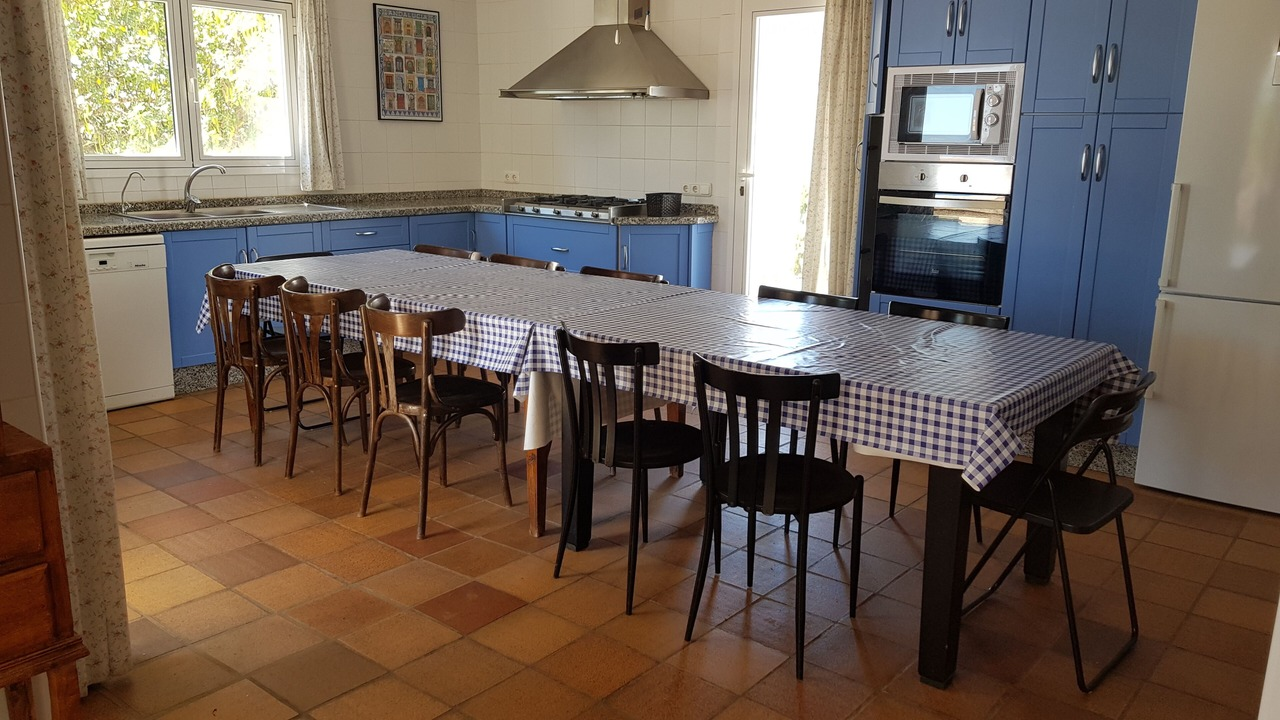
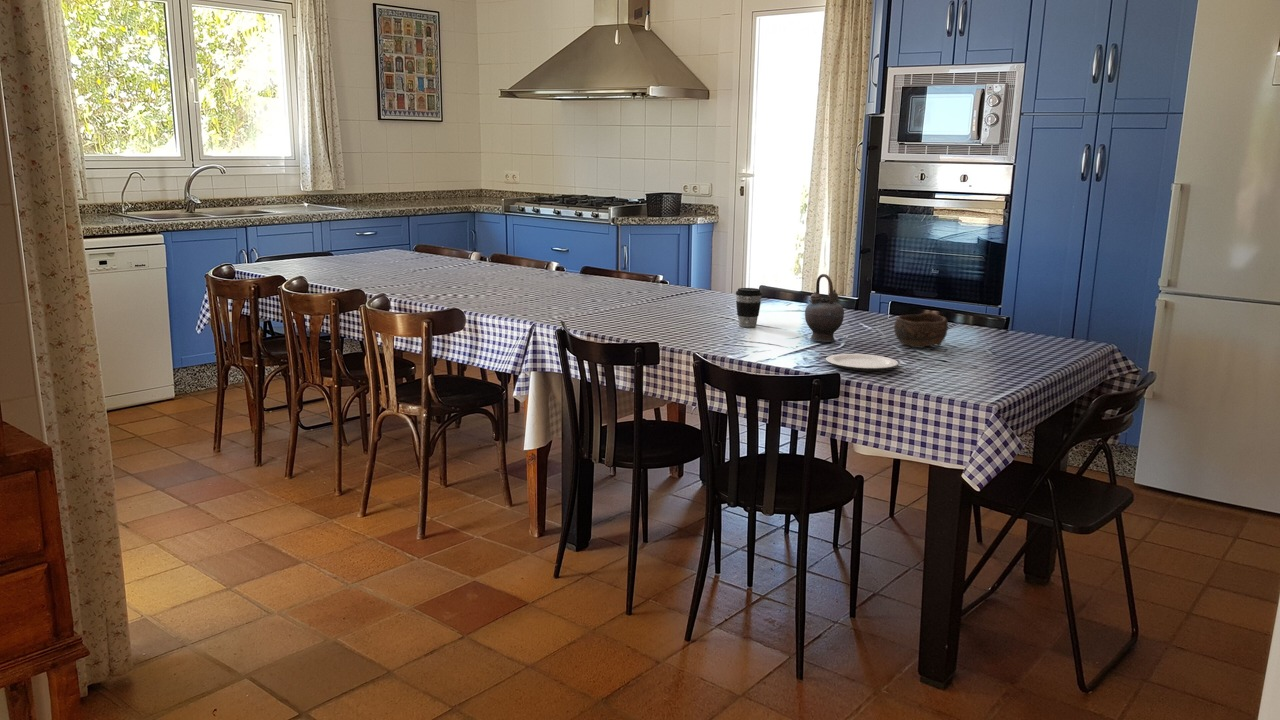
+ bowl (920, 330)
+ teapot (822, 307)
+ plate (861, 362)
+ coffee cup (748, 307)
